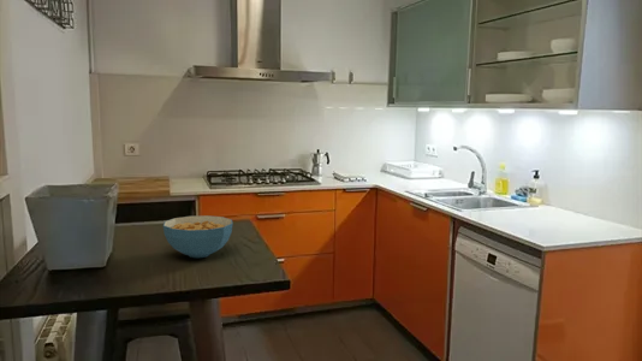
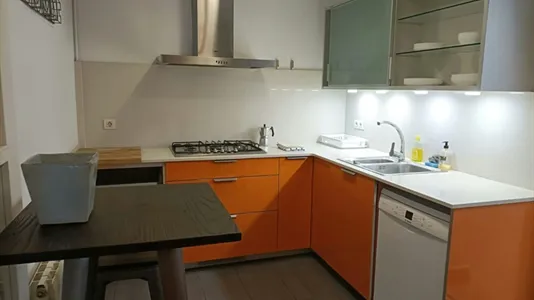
- cereal bowl (198, 238)
